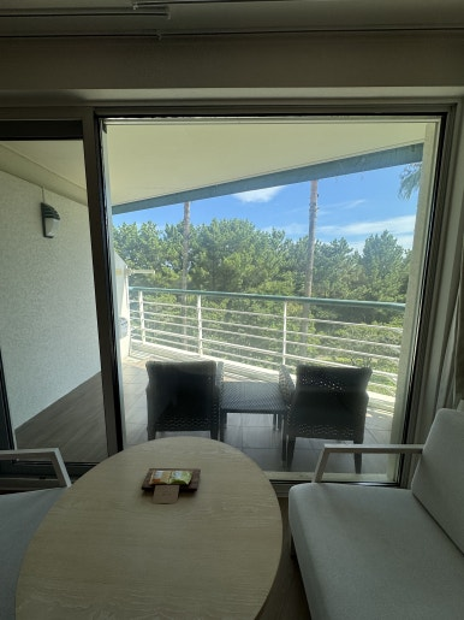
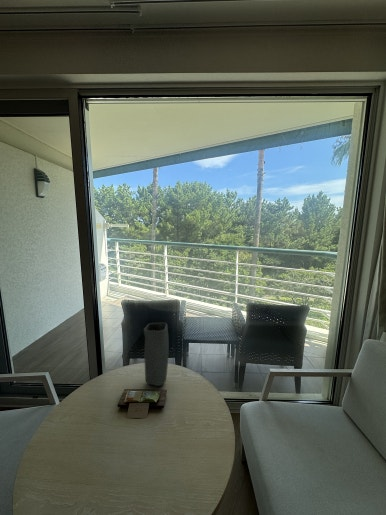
+ vase (156, 354)
